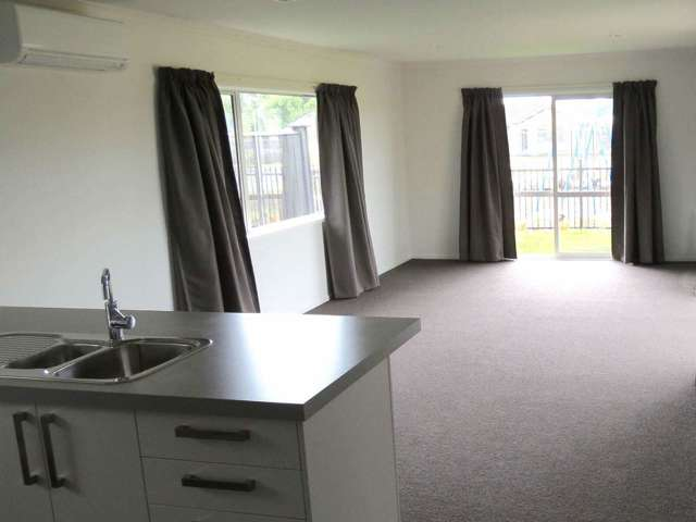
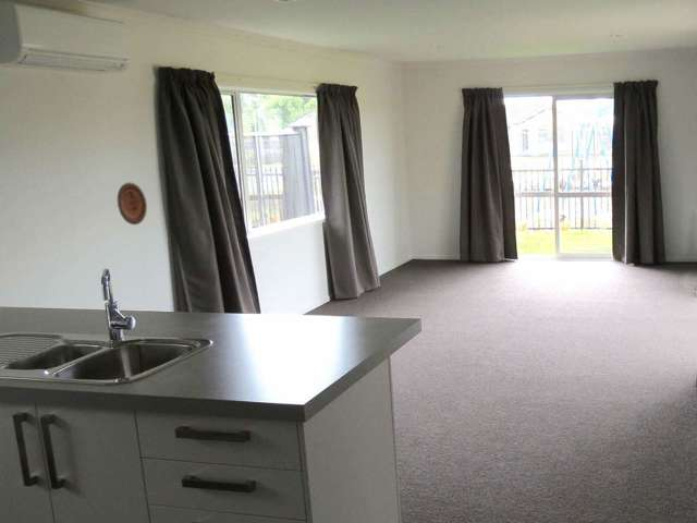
+ decorative plate (131, 203)
